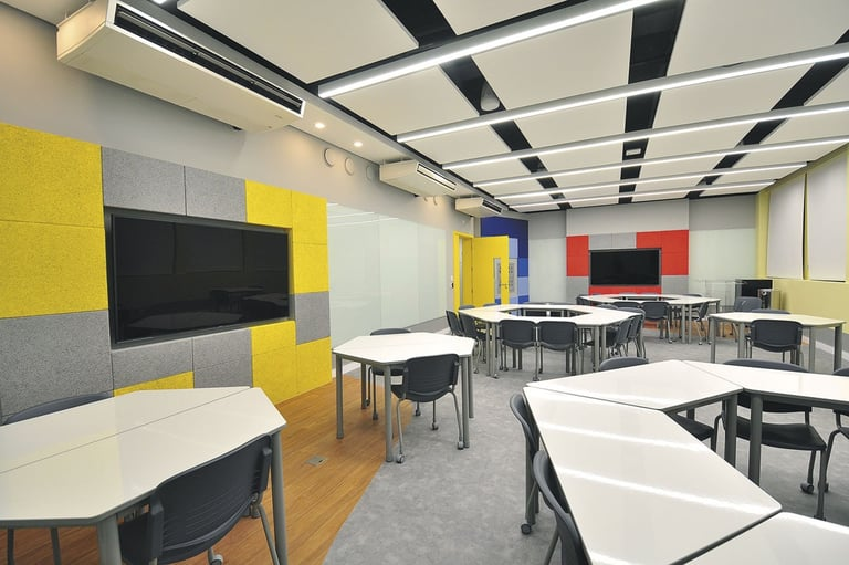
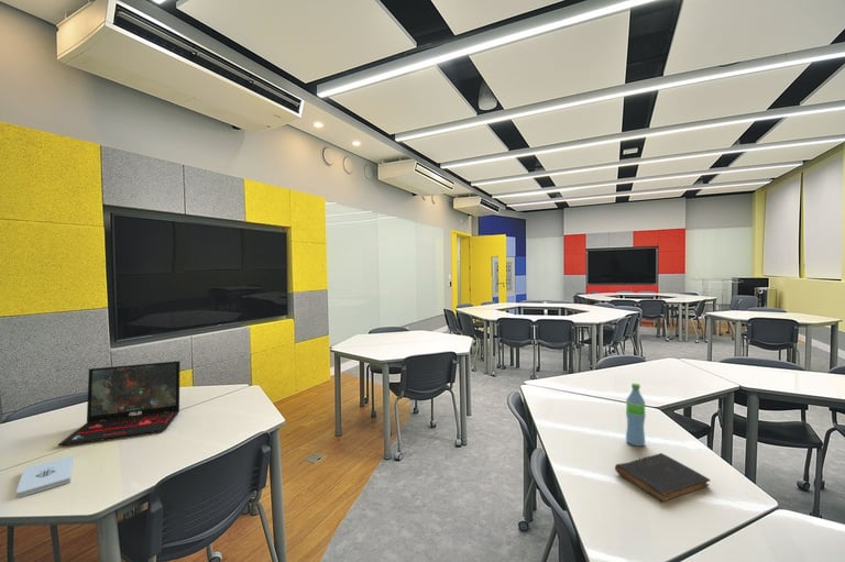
+ notepad (46, 474)
+ water bottle (635, 412)
+ laptop (125, 399)
+ book (660, 474)
